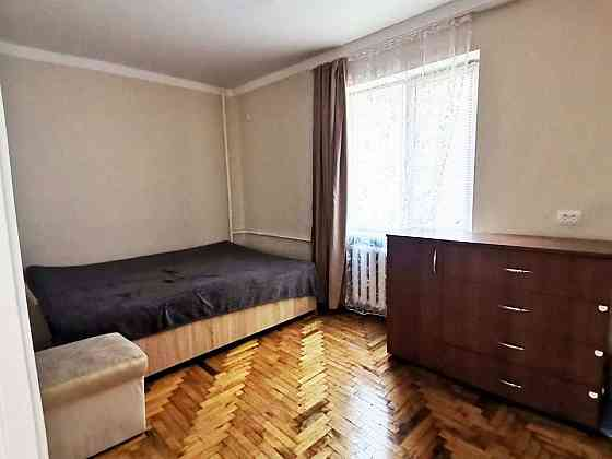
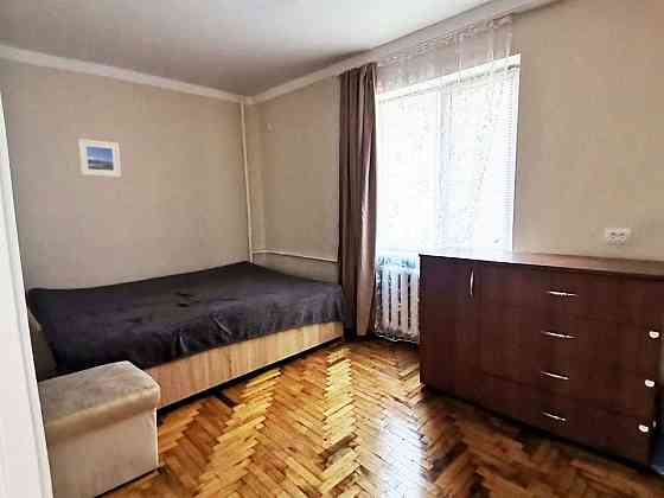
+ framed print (100, 158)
